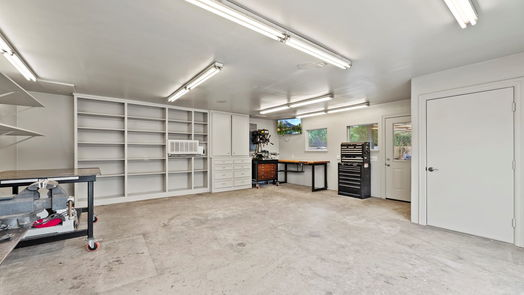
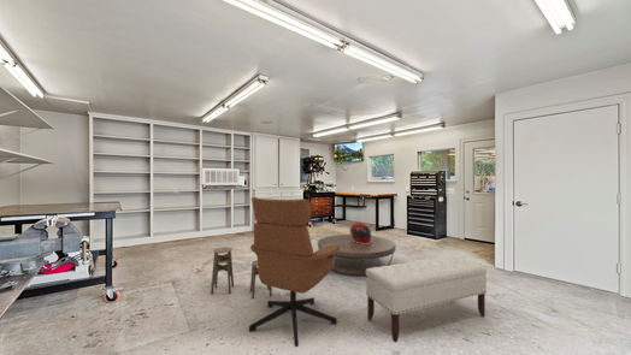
+ armchair (295, 256)
+ coffee table (355, 254)
+ helmet (360, 231)
+ bench (426, 291)
+ stool (232, 274)
